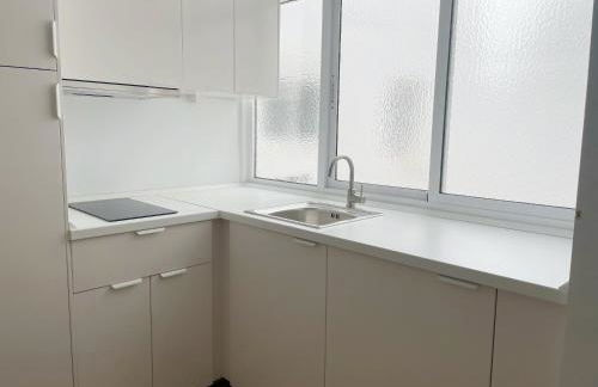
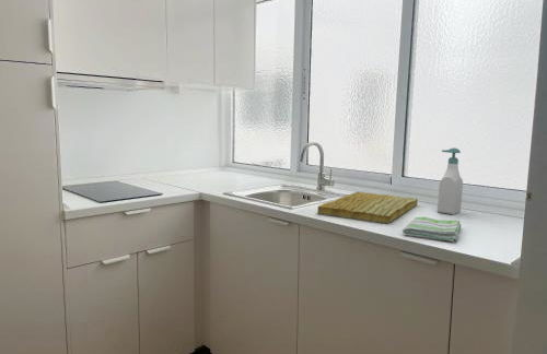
+ cutting board (370, 203)
+ dish towel (432, 226)
+ soap bottle (449, 179)
